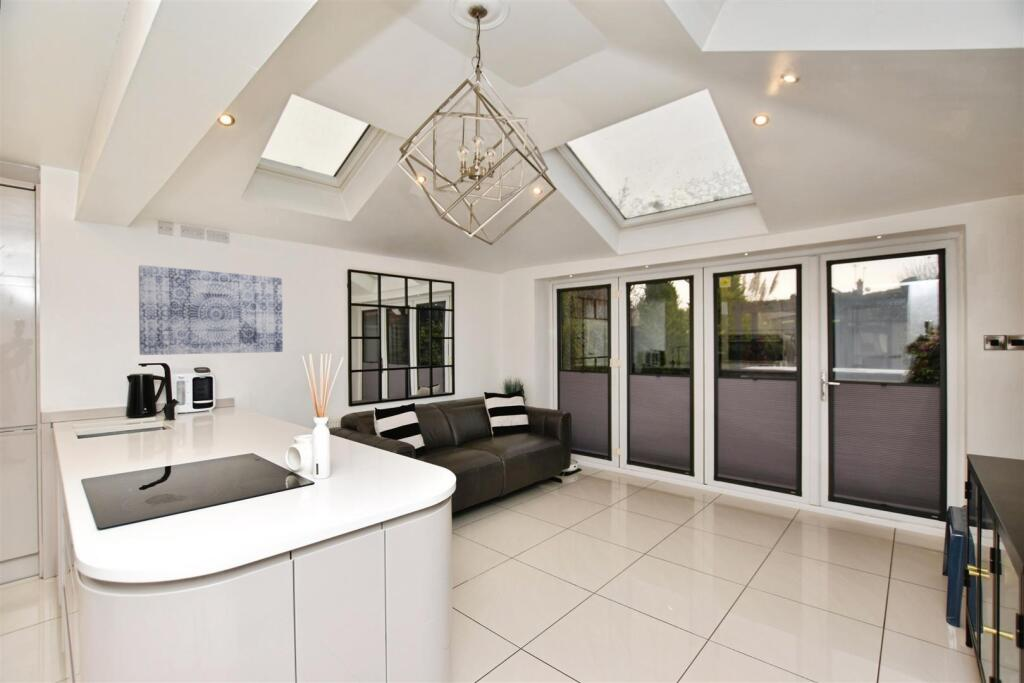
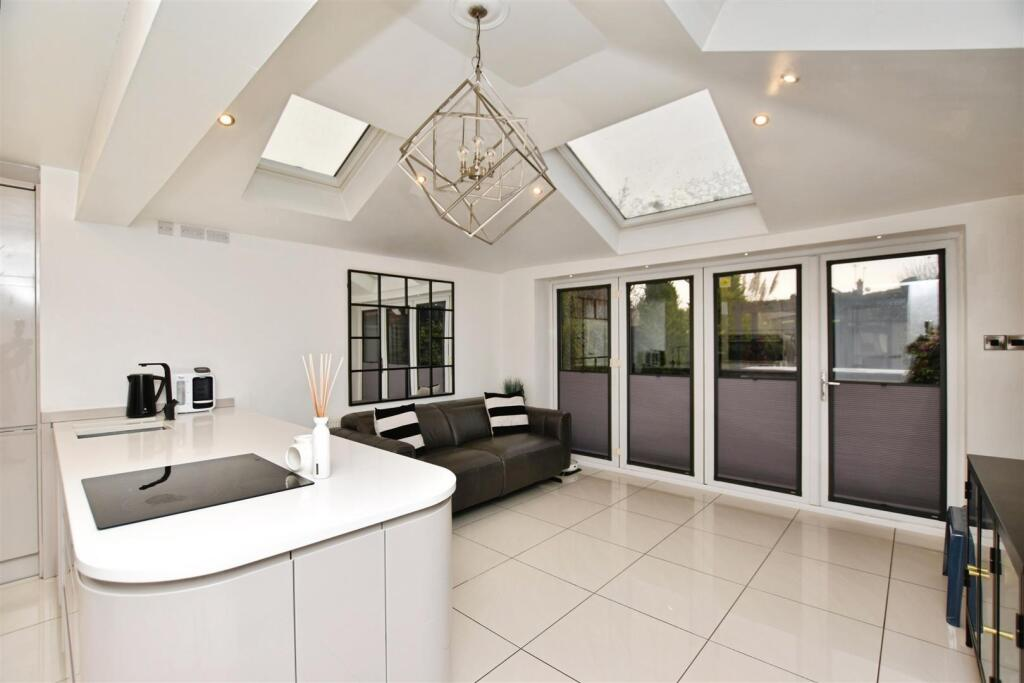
- wall art (217, 312)
